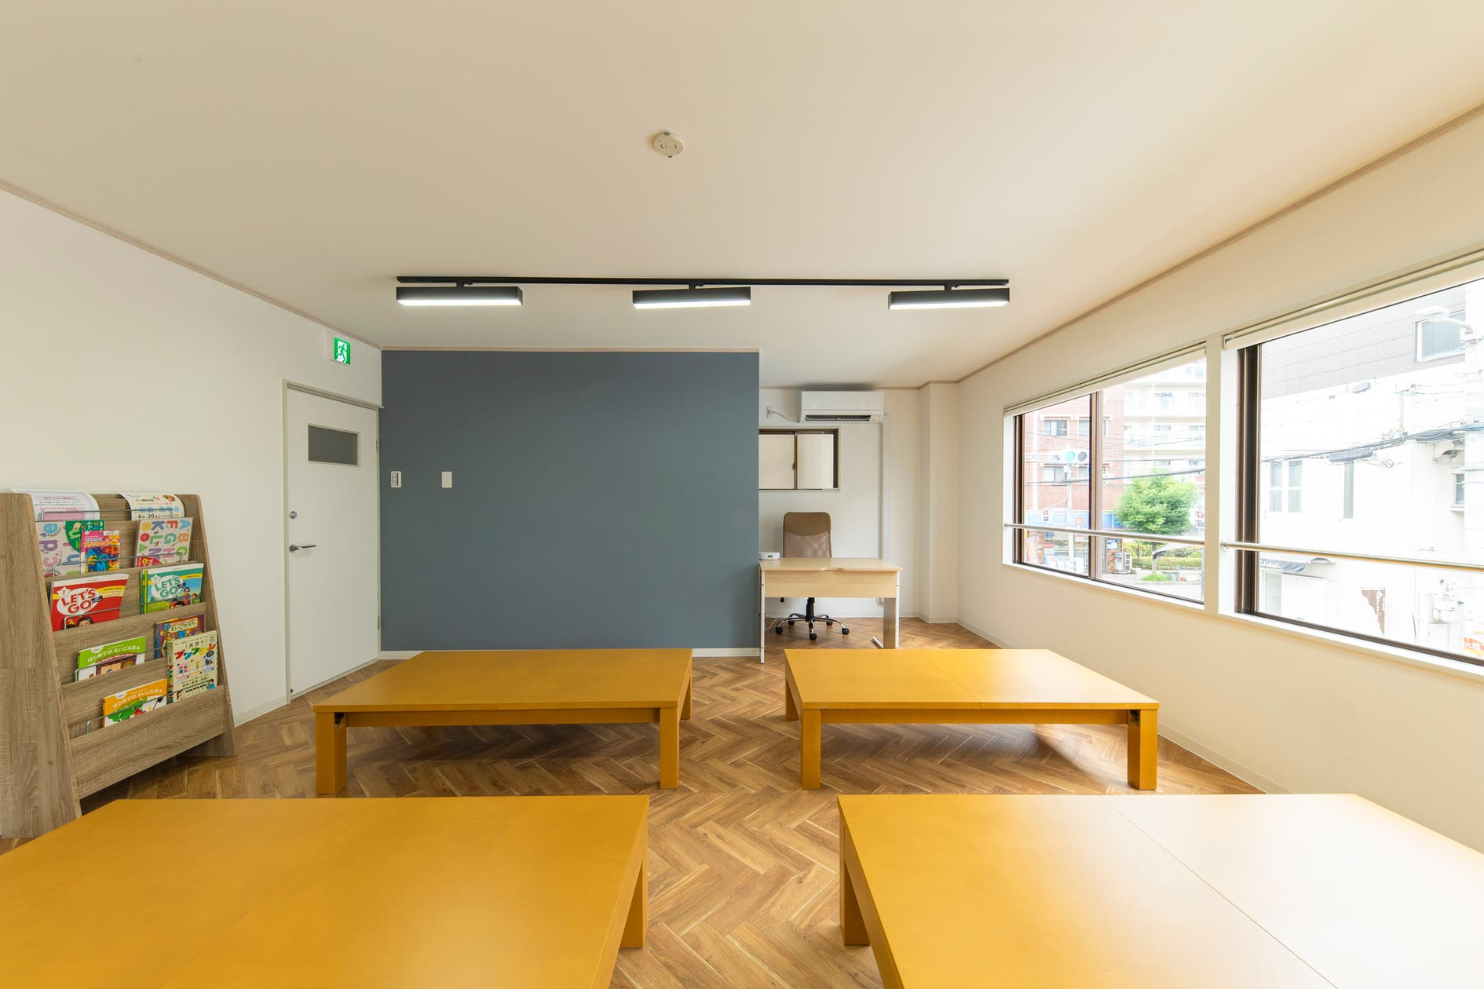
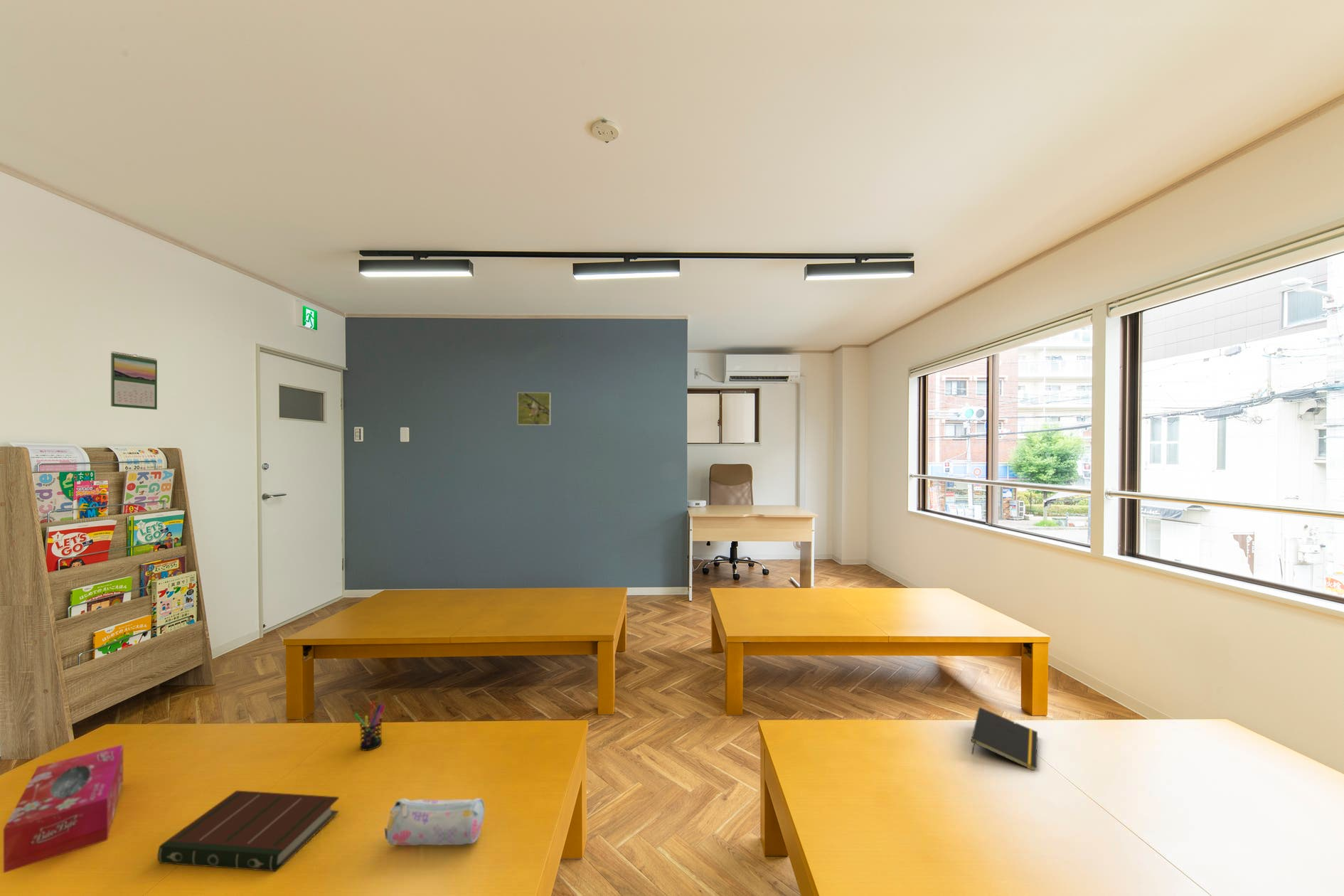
+ tissue box (70, 801)
+ pen holder (369, 725)
+ pencil case (437, 819)
+ notepad (1005, 736)
+ calendar (134, 380)
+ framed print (534, 408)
+ book (254, 828)
